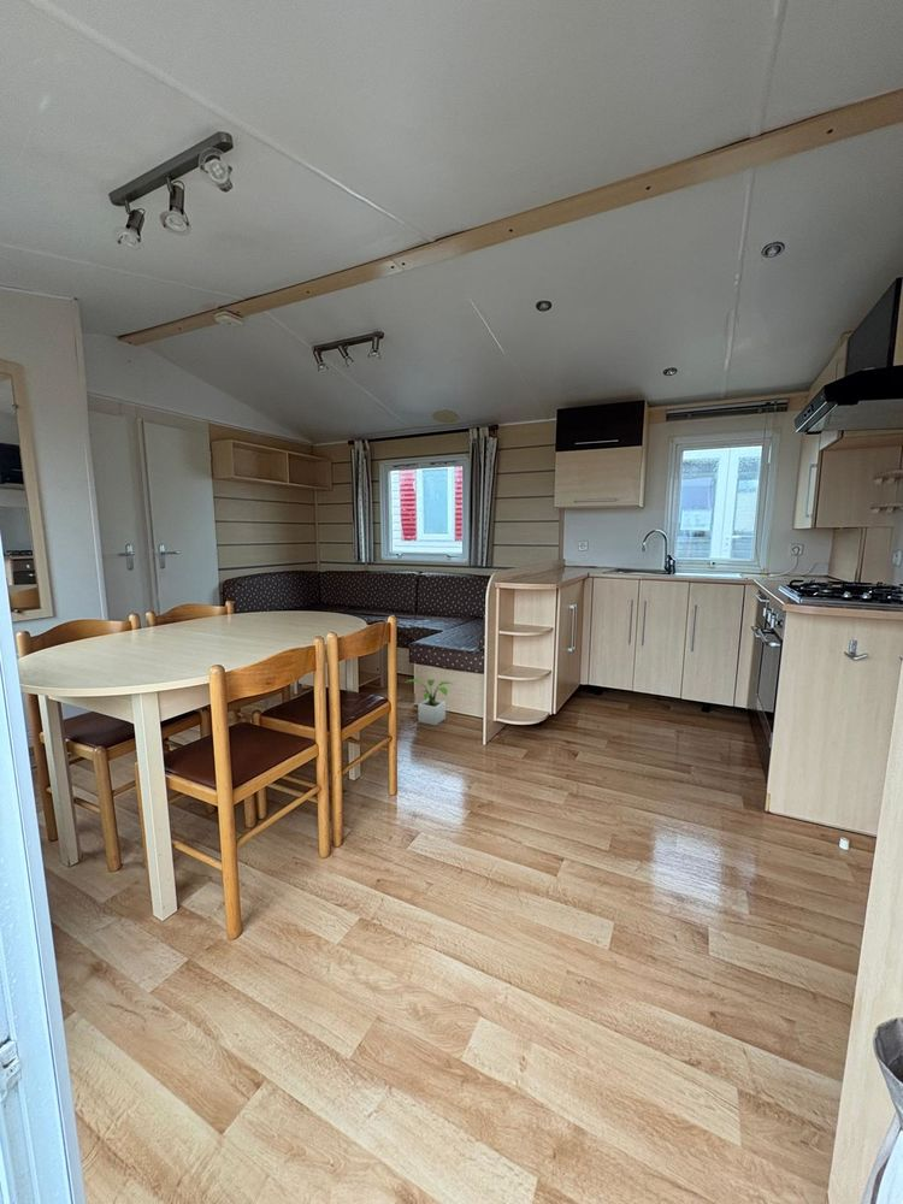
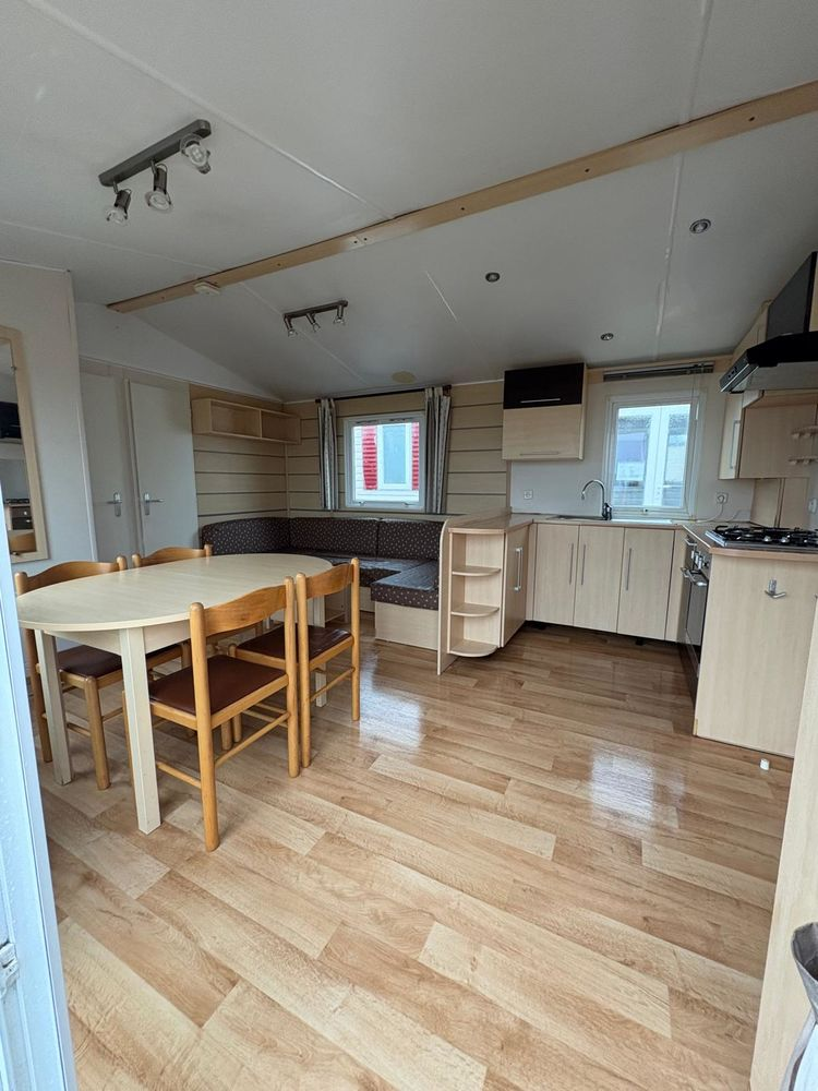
- potted plant (430, 700)
